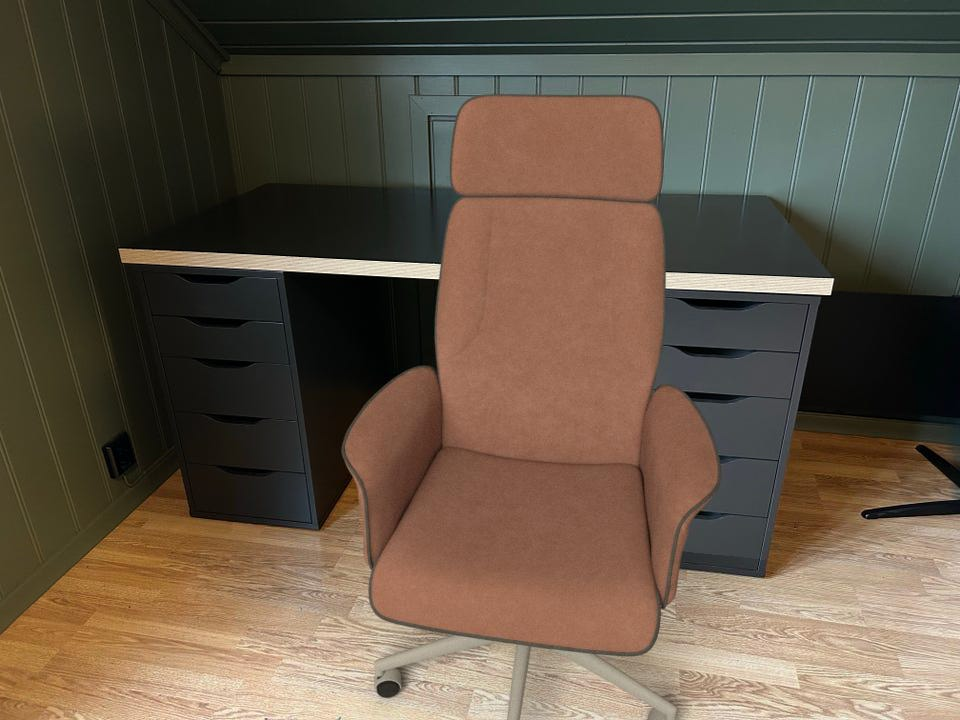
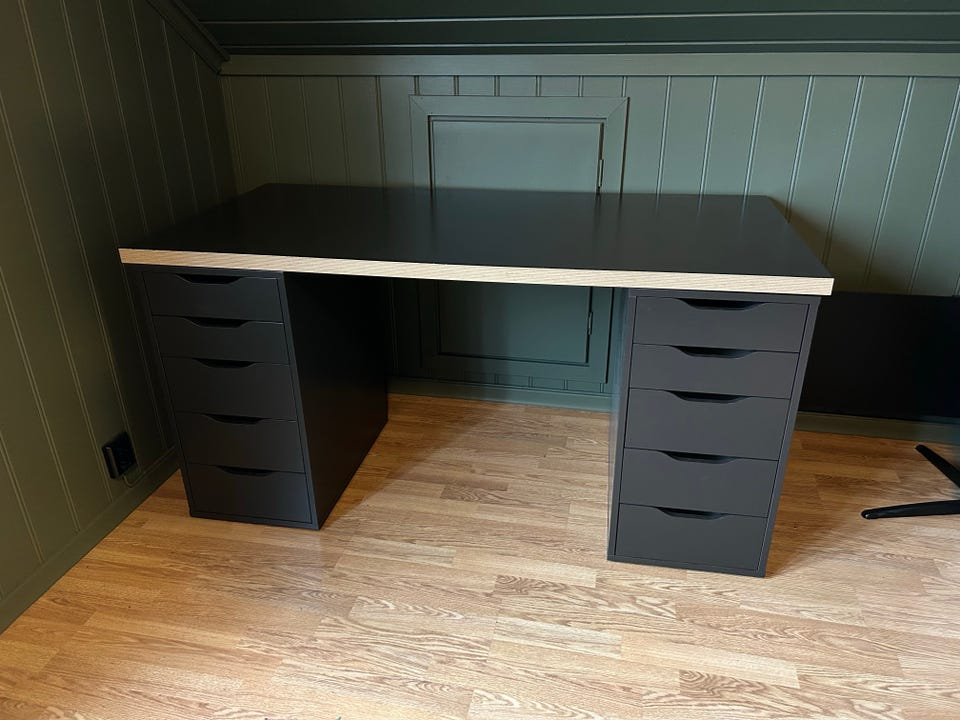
- office chair (534, 437)
